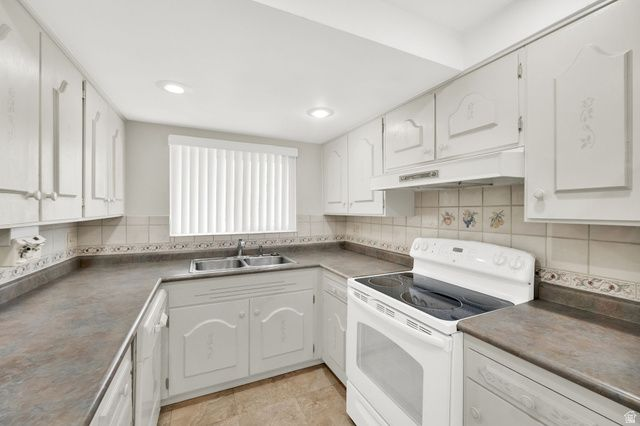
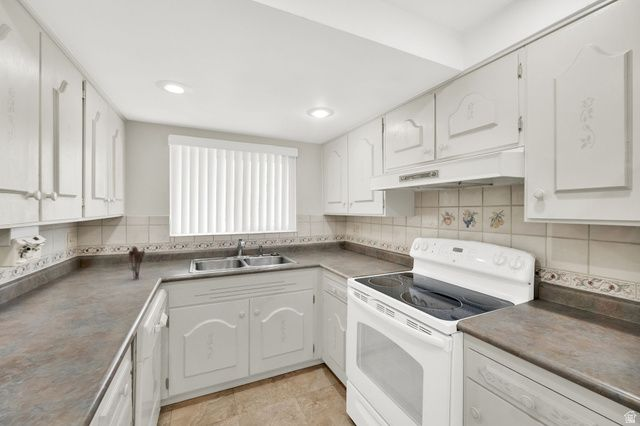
+ utensil holder (136, 263)
